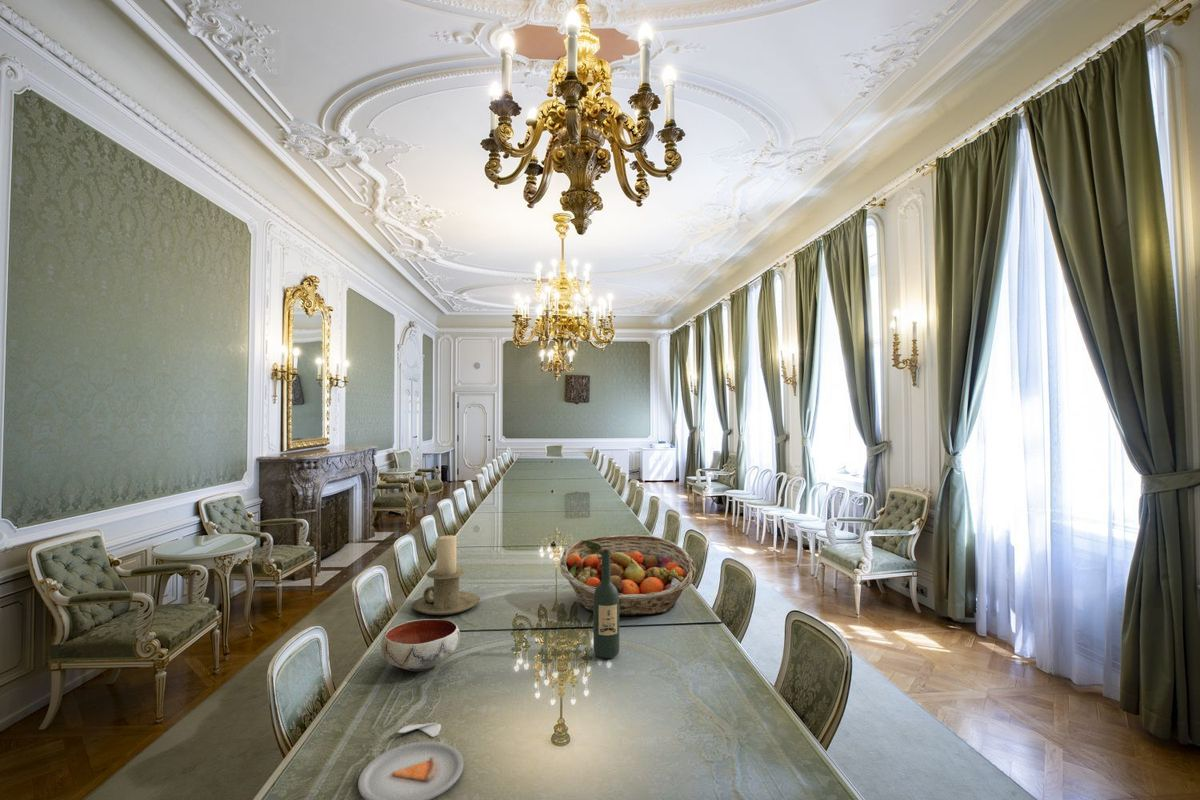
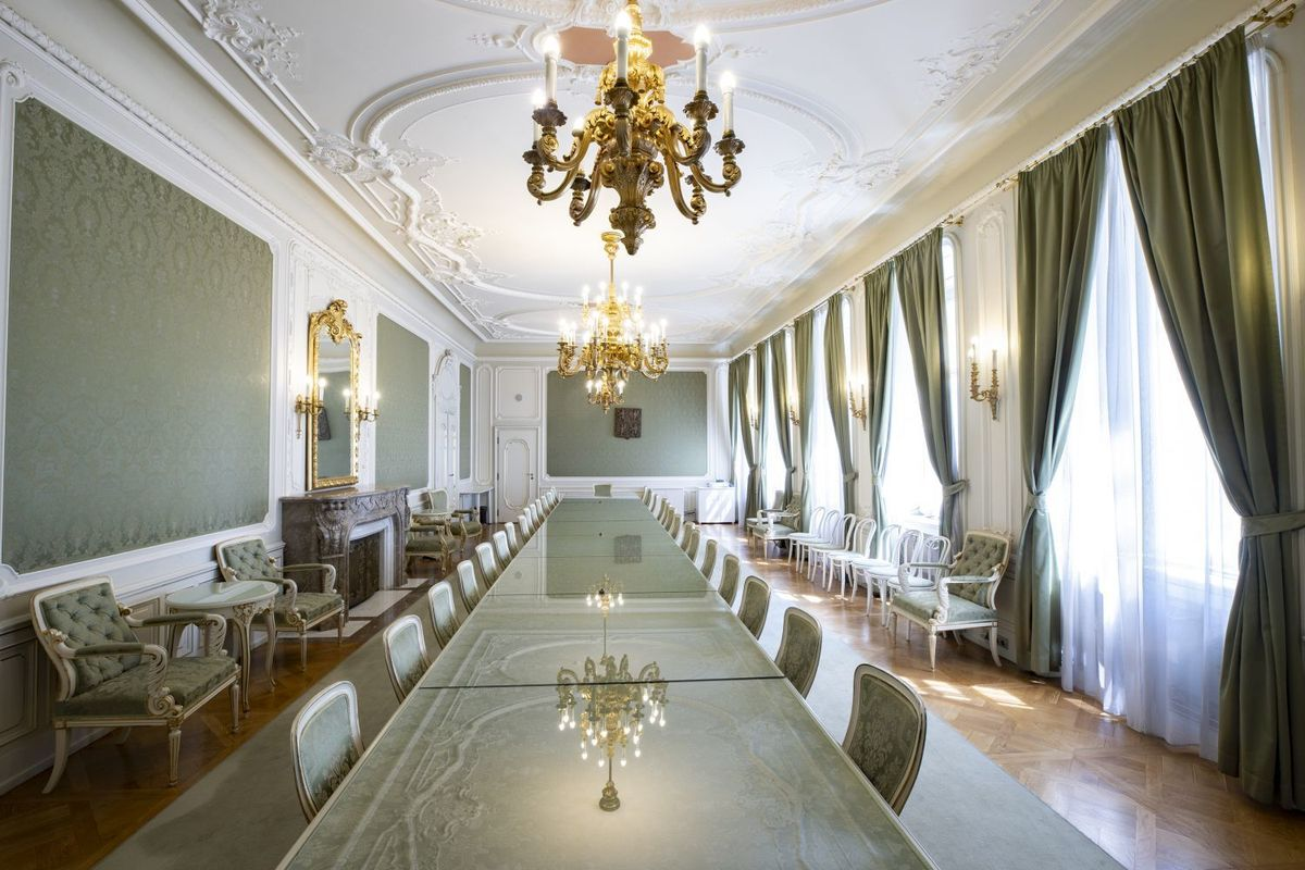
- fruit basket (627, 573)
- dinner plate (415, 759)
- bowl (421, 648)
- wine bottle (606, 602)
- candle holder (446, 571)
